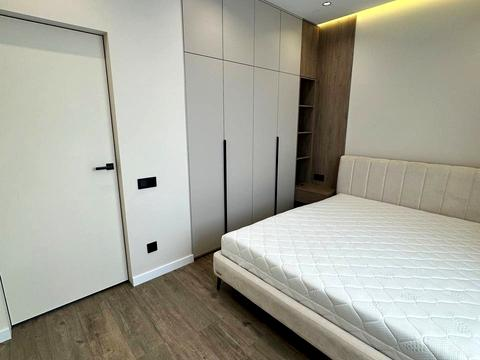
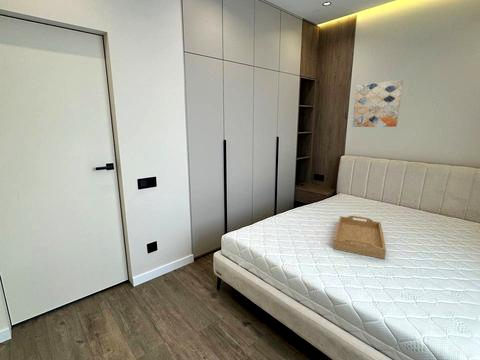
+ wall art (375, 105)
+ serving tray (358, 233)
